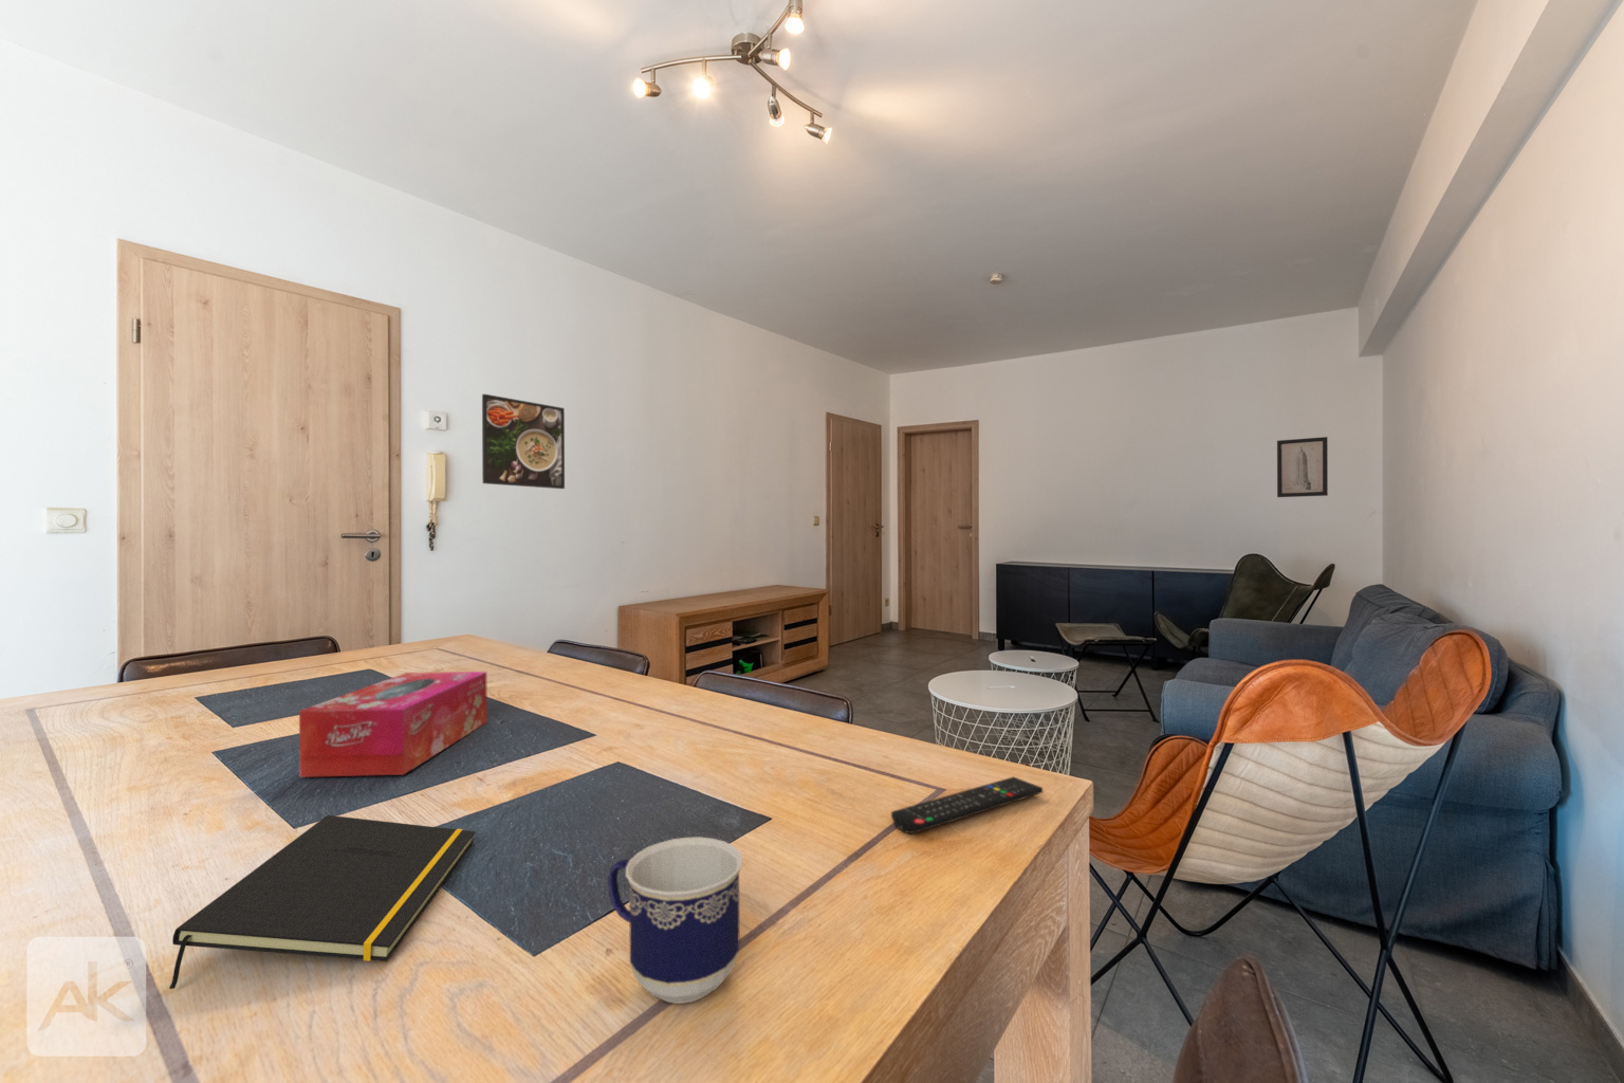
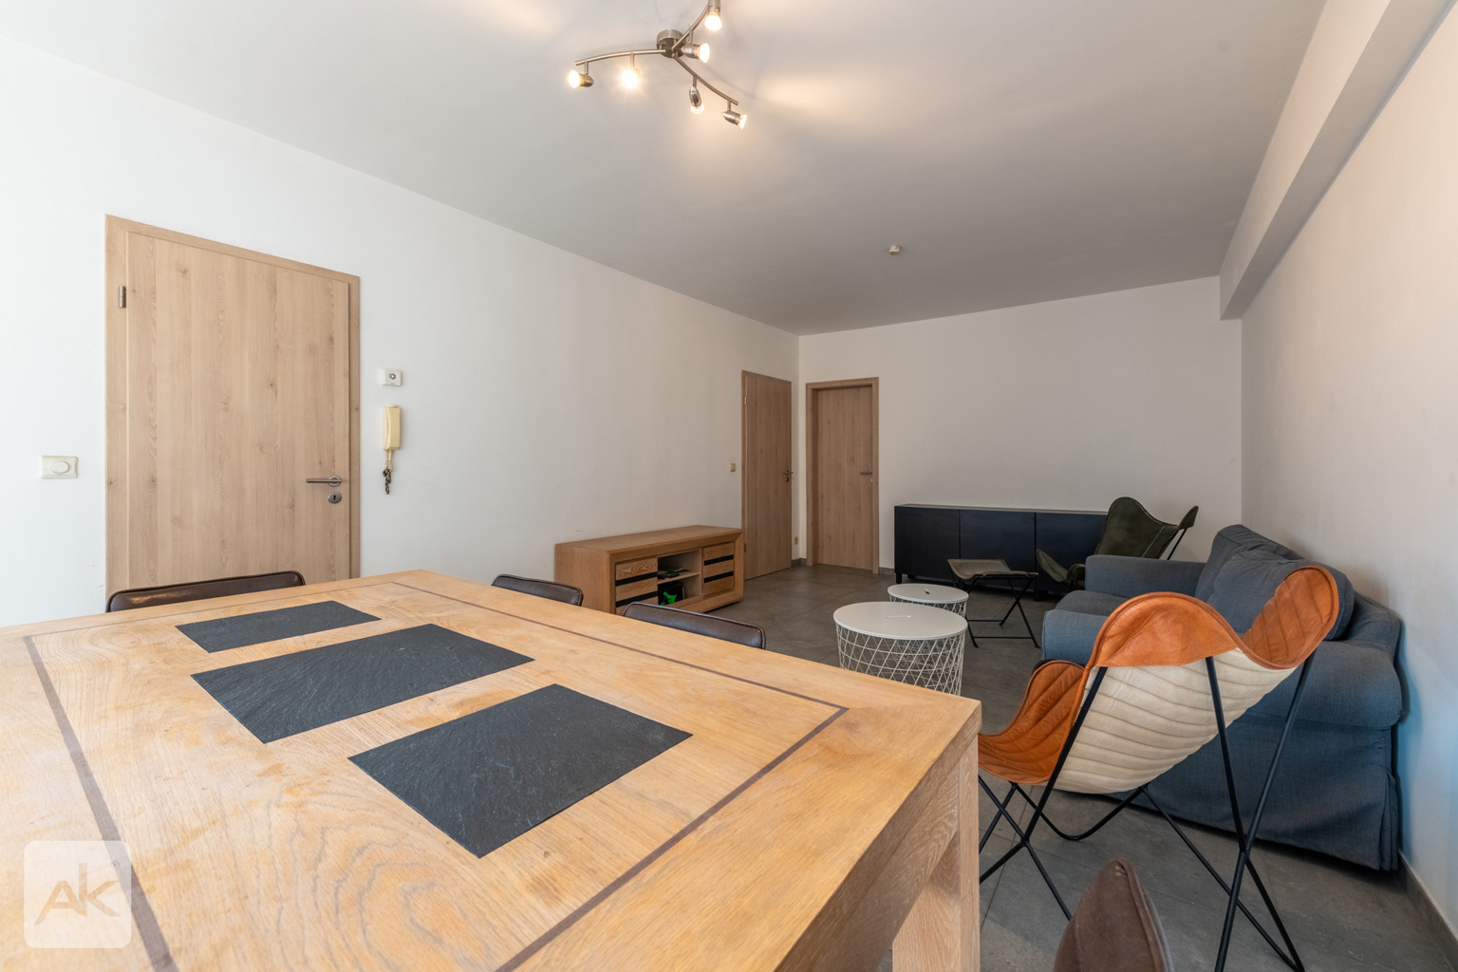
- notepad (352, 876)
- remote control (969, 804)
- wall art (1301, 468)
- cup (671, 919)
- tissue box (405, 717)
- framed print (524, 444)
